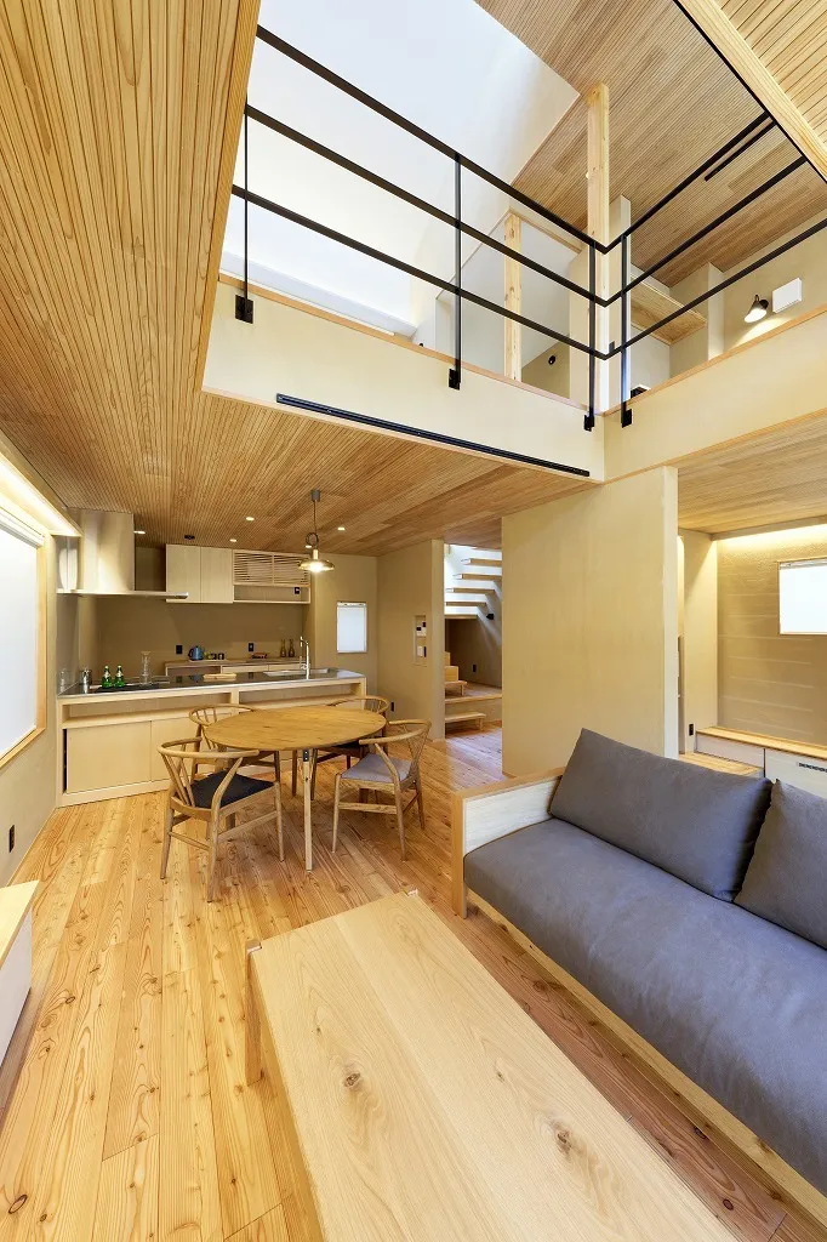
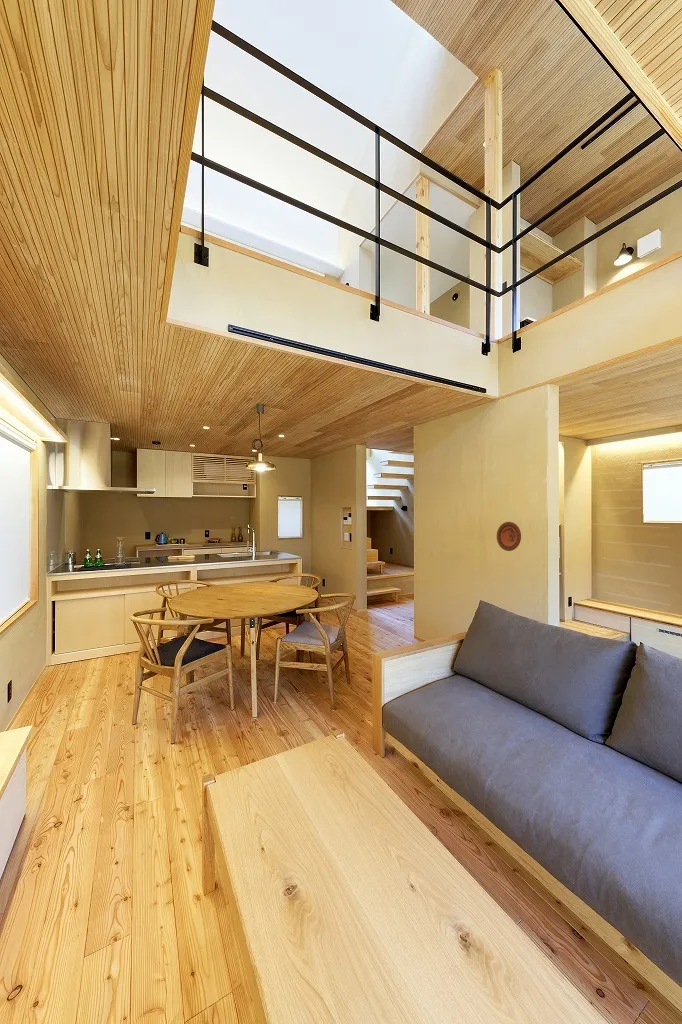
+ decorative plate (508, 536)
